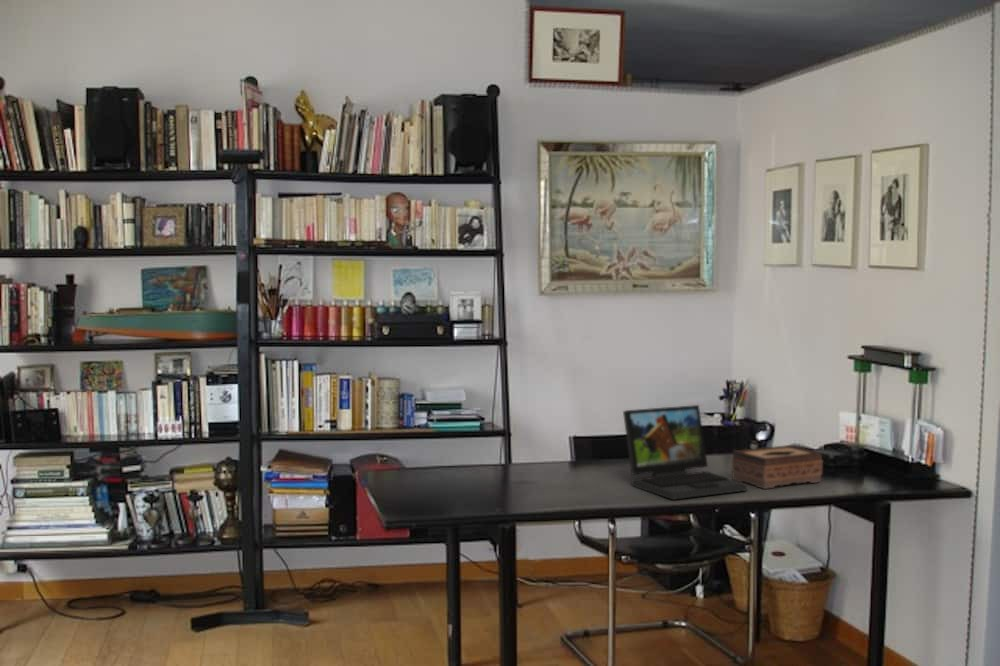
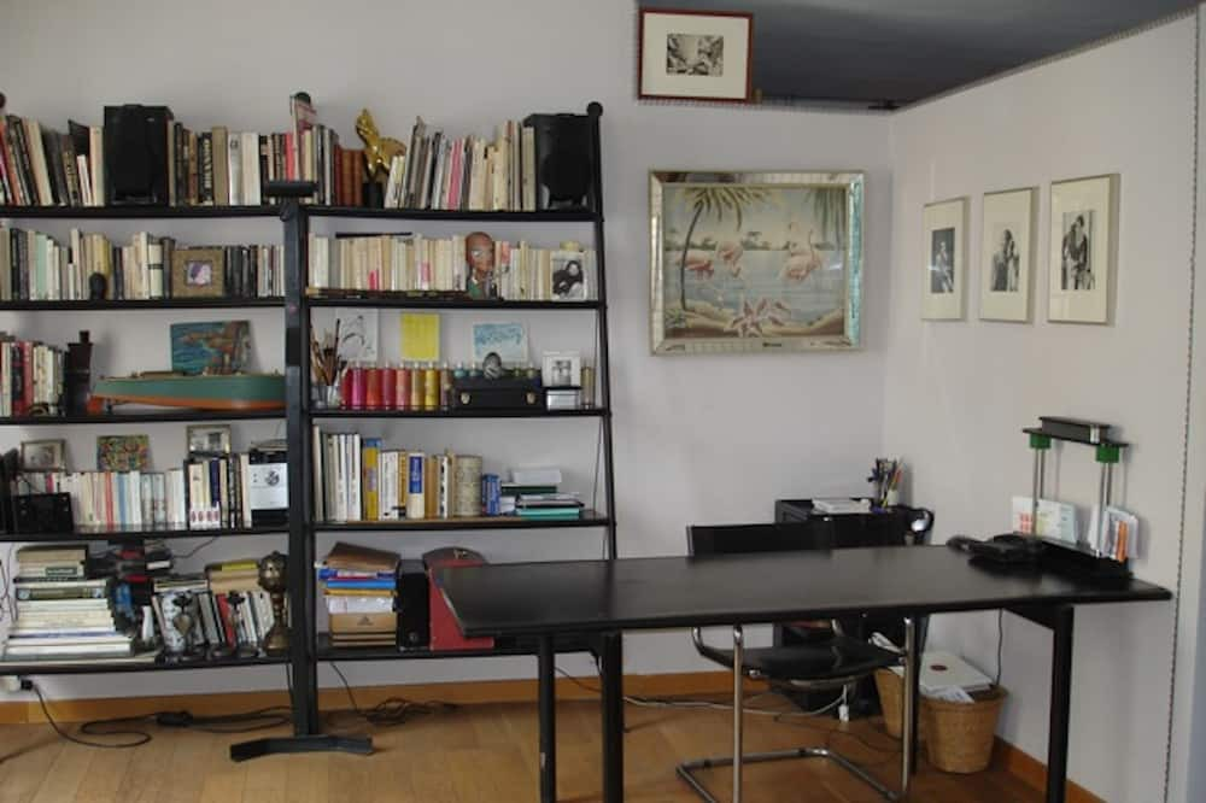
- laptop (684, 449)
- tissue box (776, 466)
